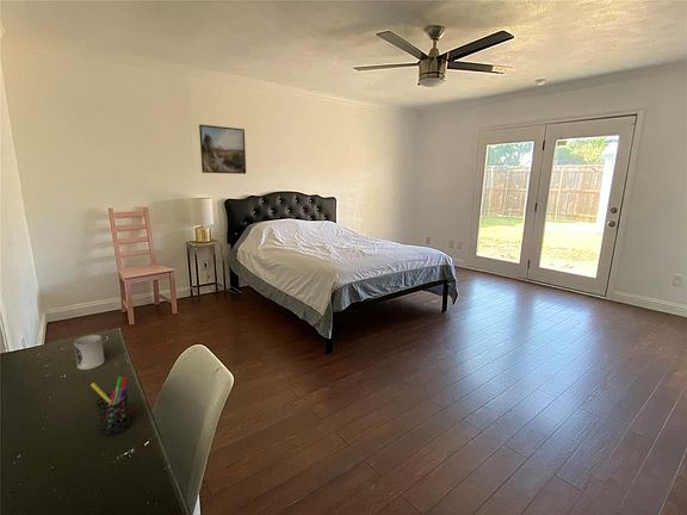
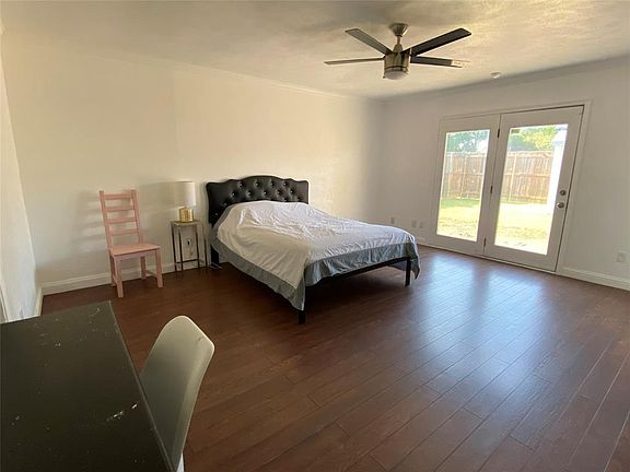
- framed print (223, 150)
- cup (87, 349)
- pen holder (116, 401)
